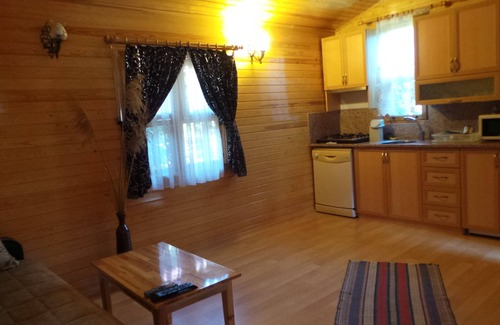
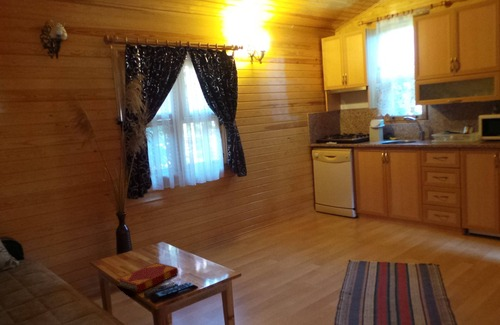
+ hardback book (148, 276)
